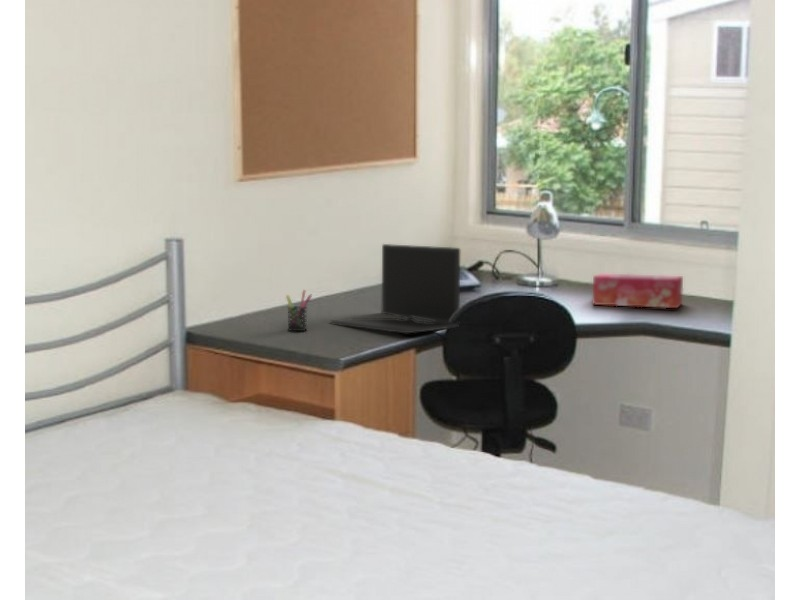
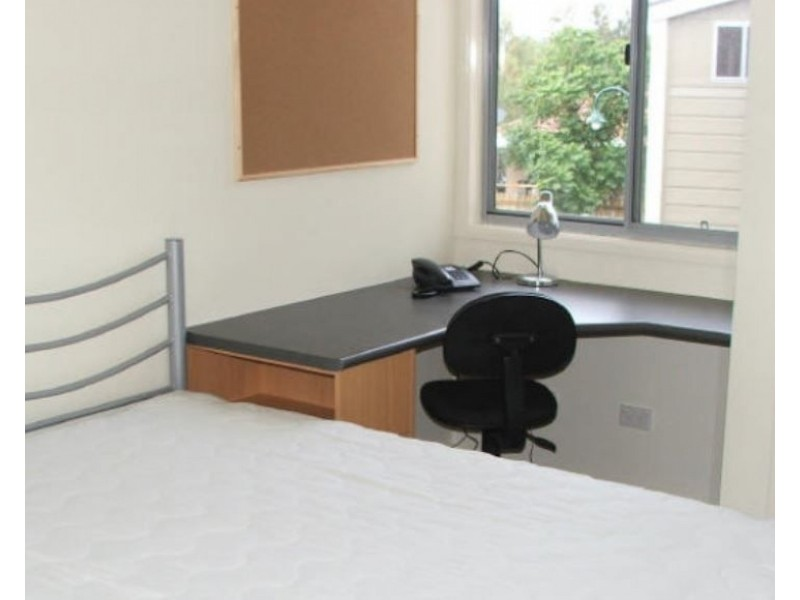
- tissue box (637, 290)
- pen holder (296, 309)
- laptop (393, 286)
